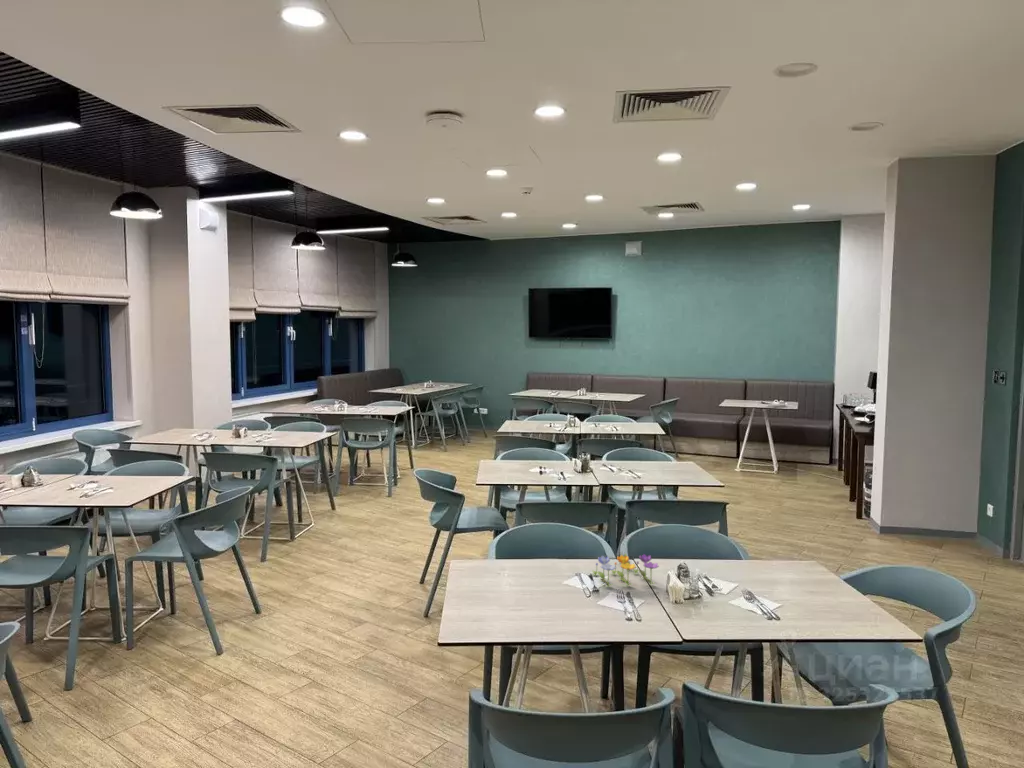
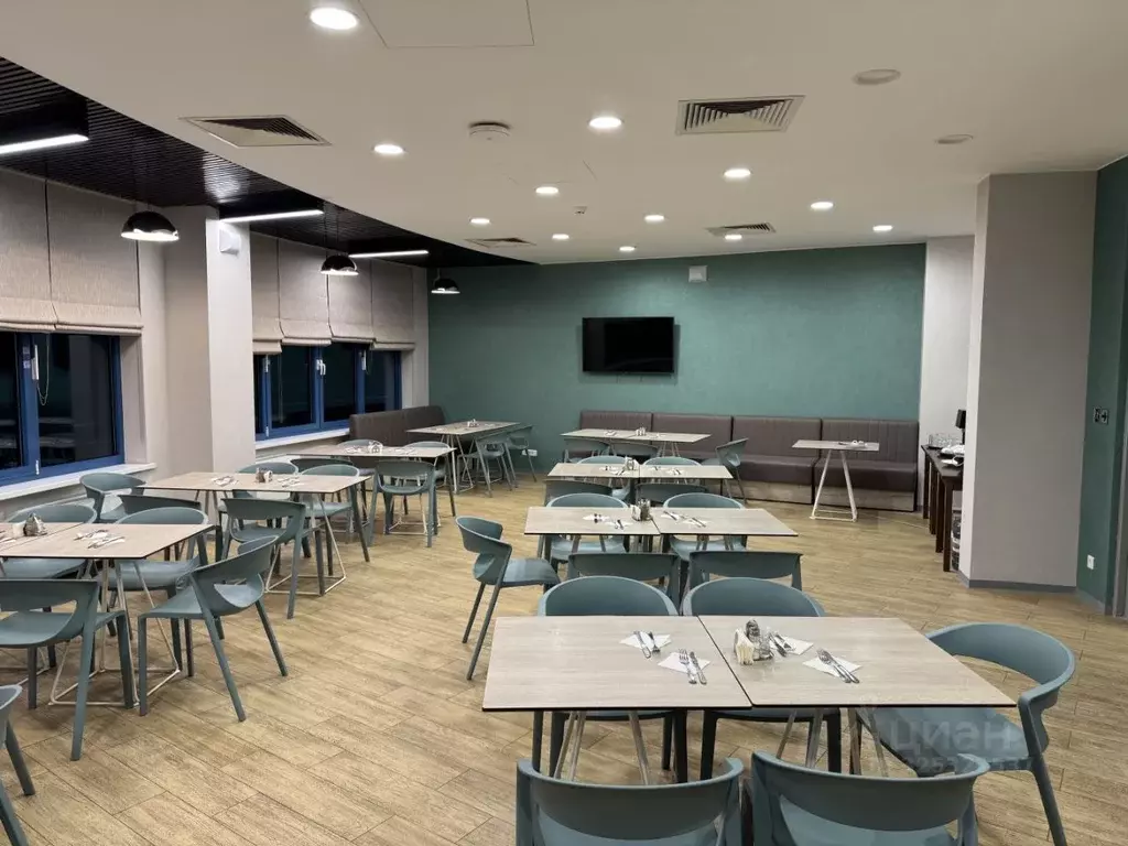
- flower (620, 562)
